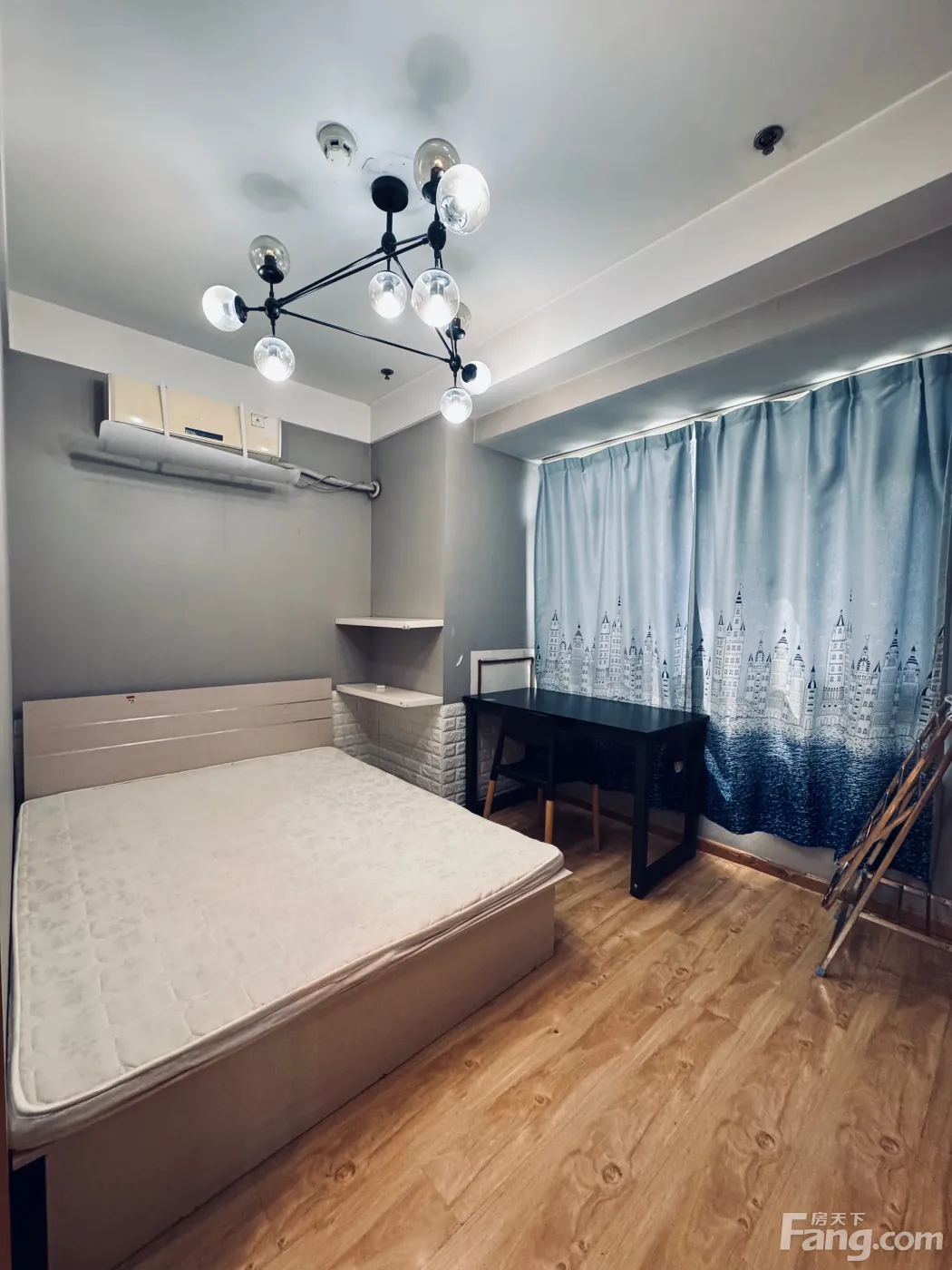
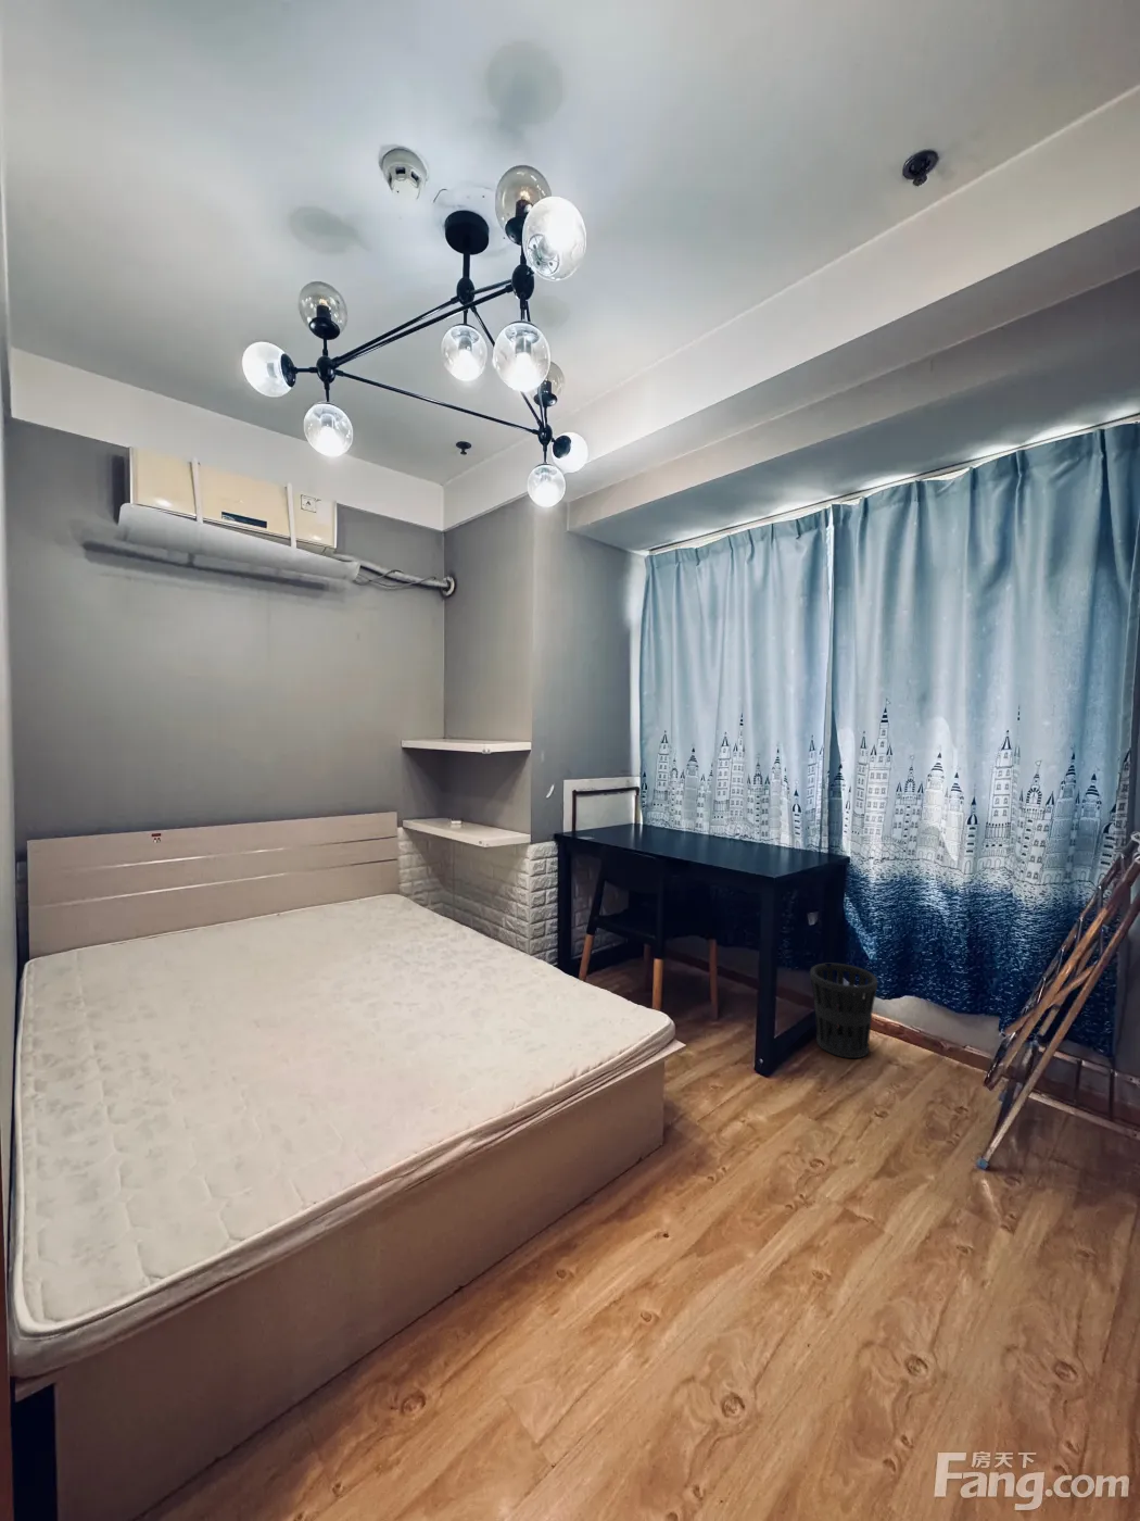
+ wastebasket (843, 1010)
